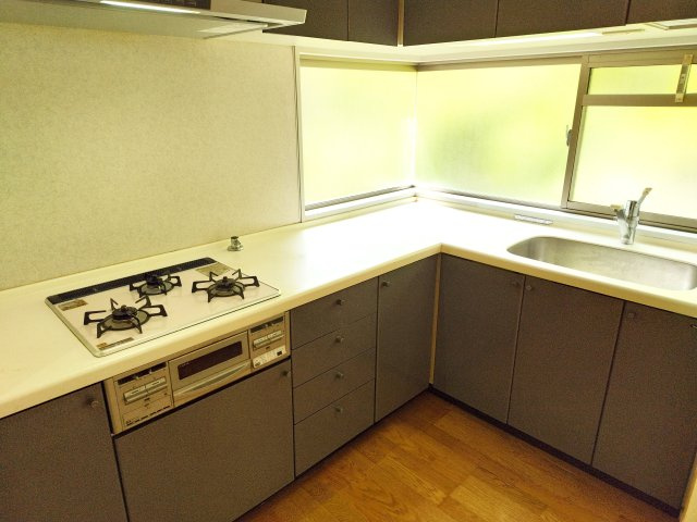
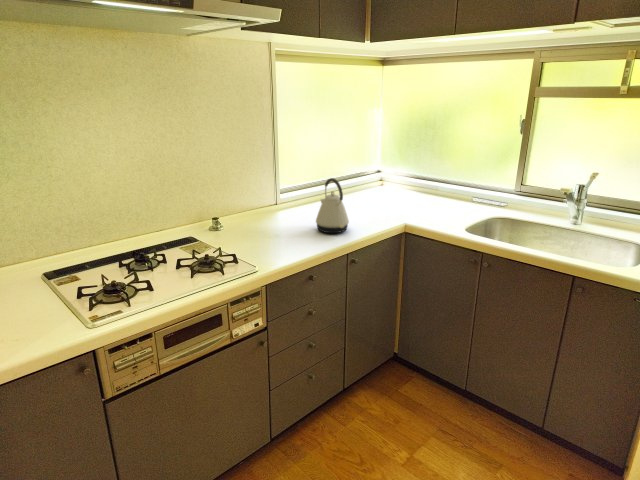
+ kettle (331, 204)
